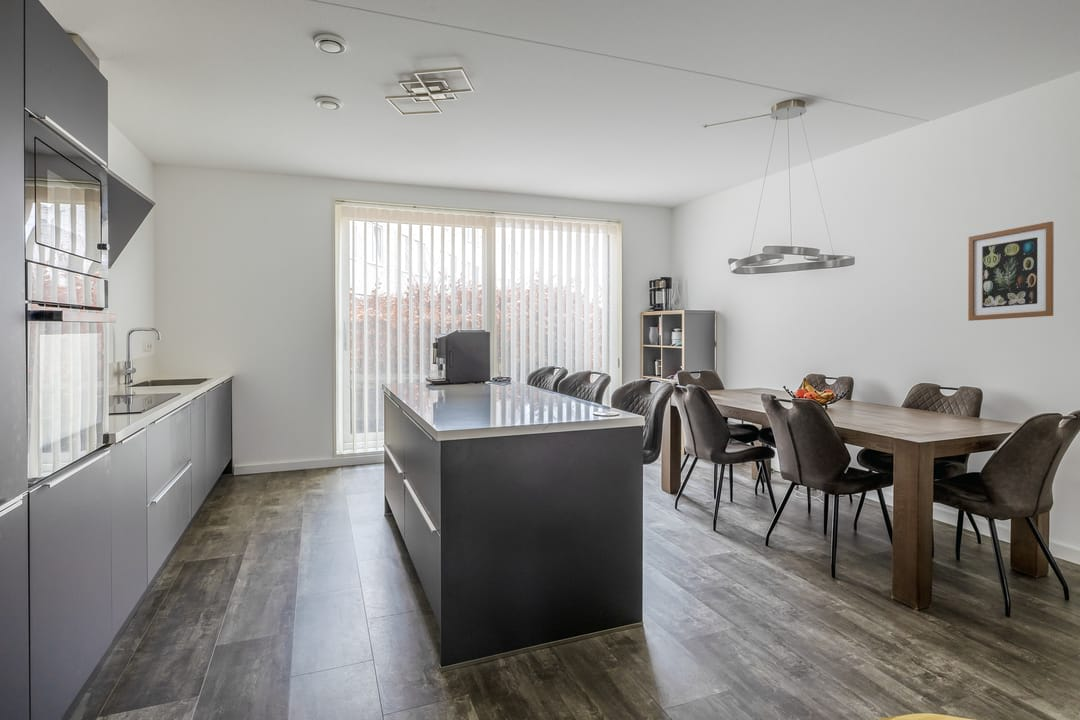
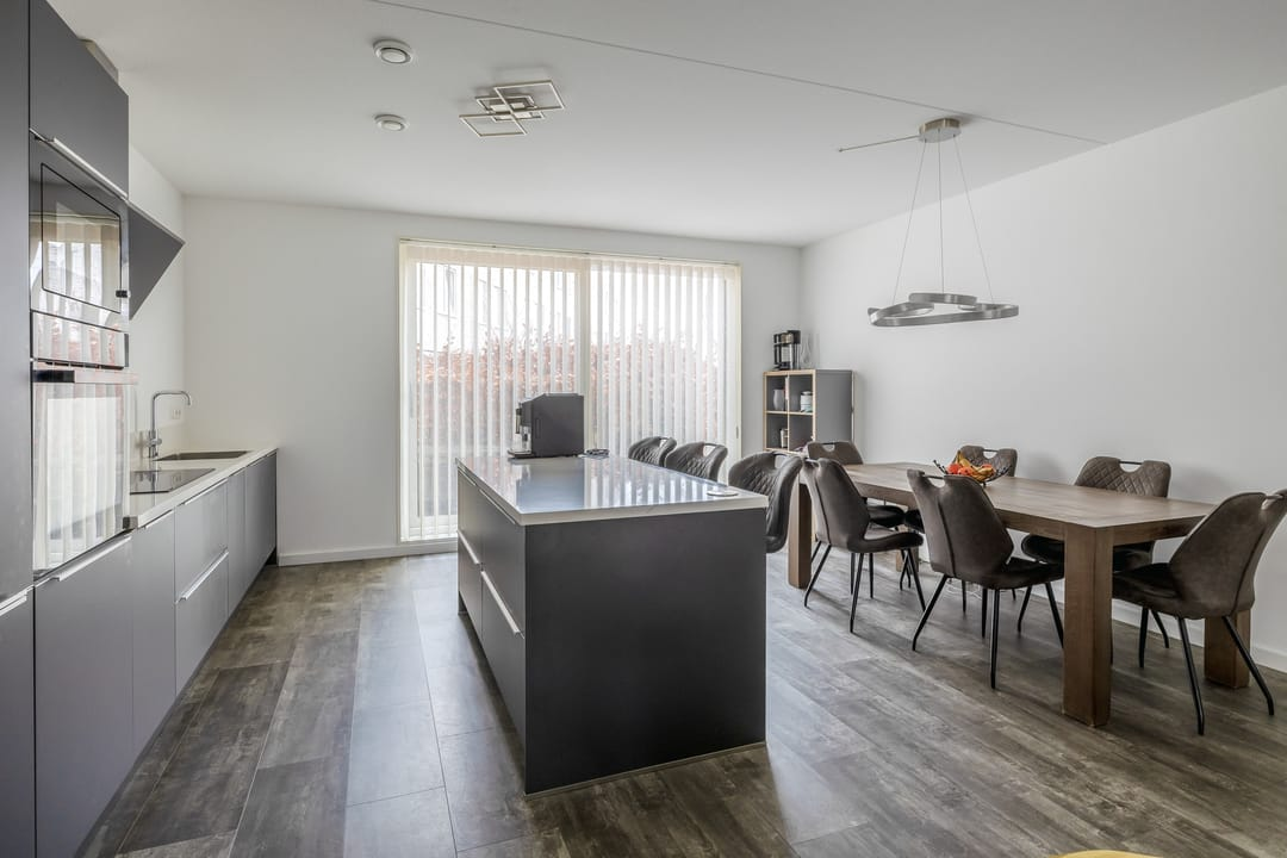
- wall art (1008, 274)
